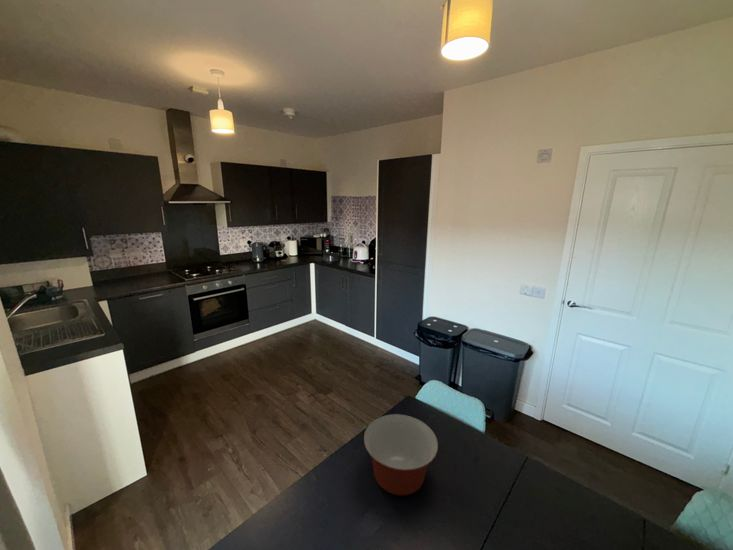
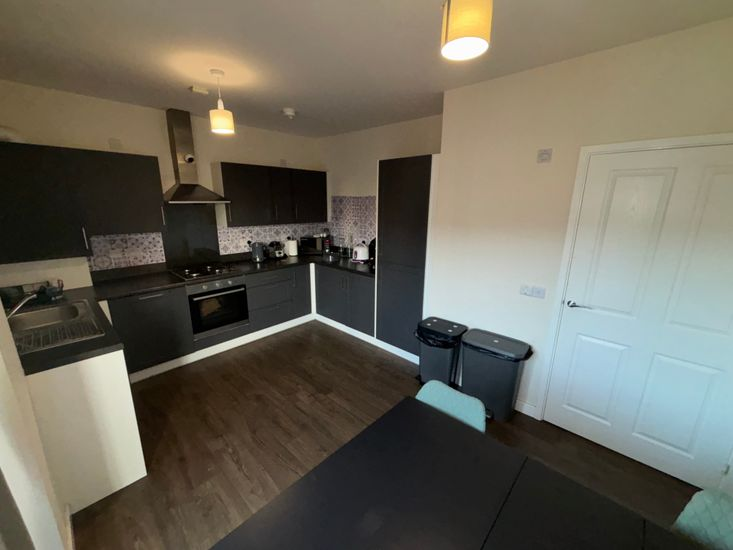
- mixing bowl (399, 458)
